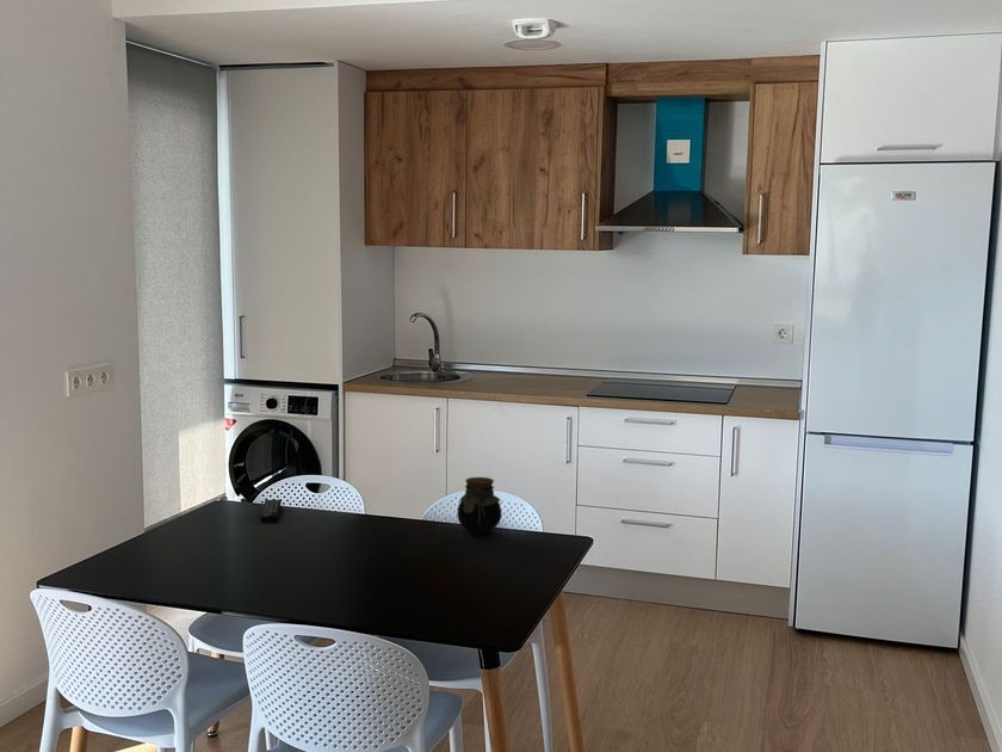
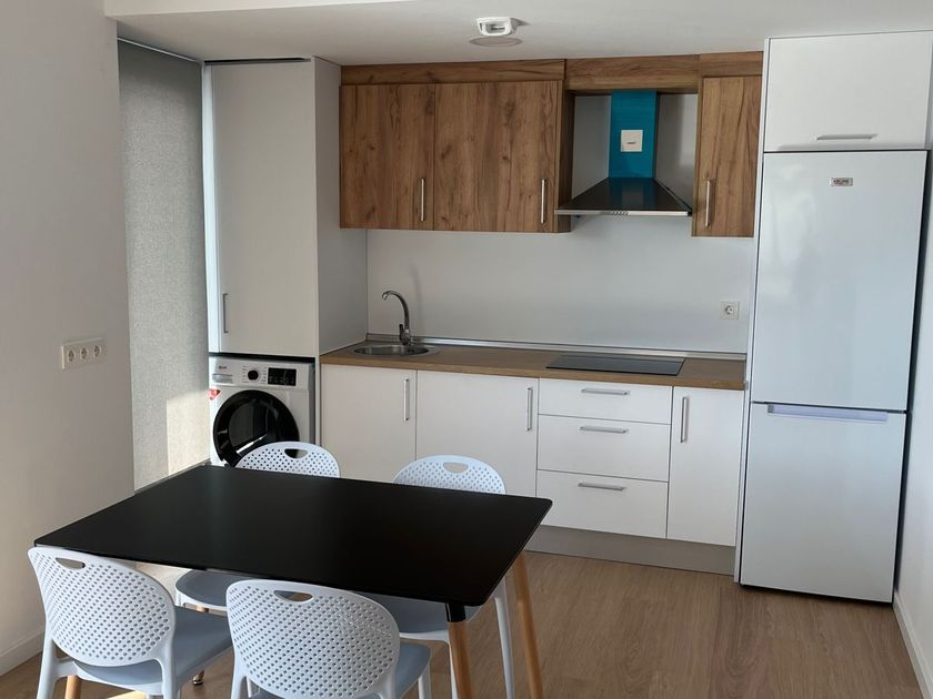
- jar (477, 506)
- remote control (271, 510)
